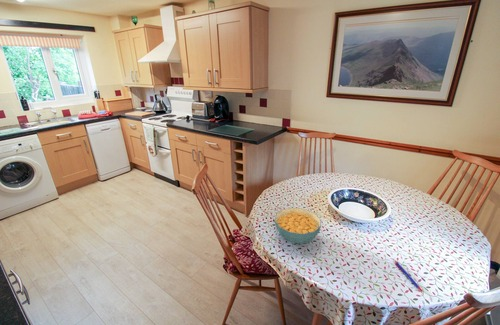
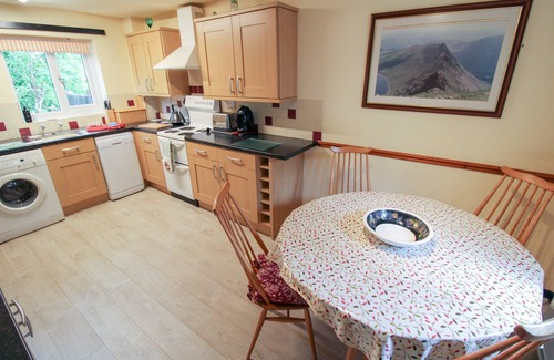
- cereal bowl (297, 229)
- pen (408, 275)
